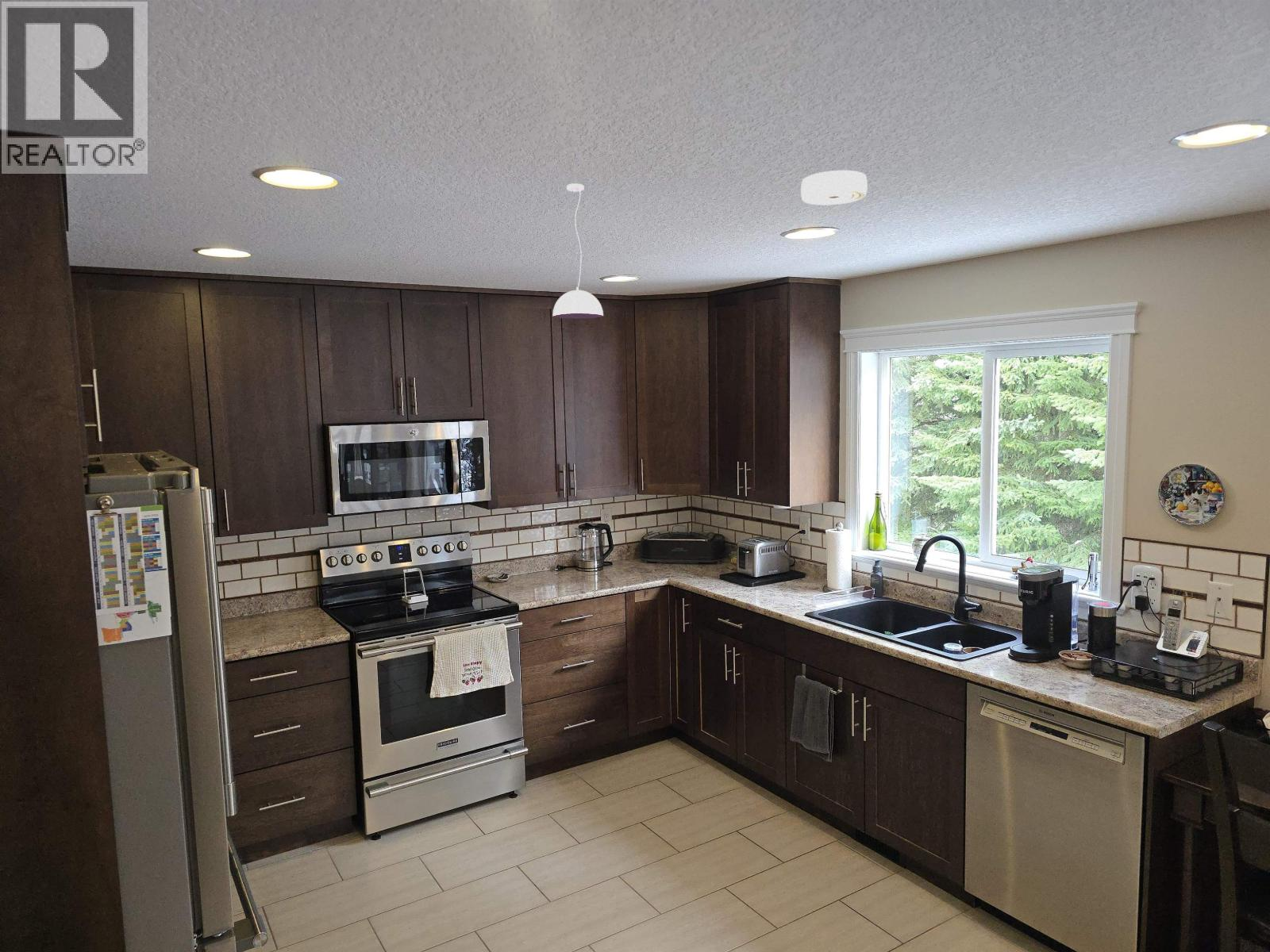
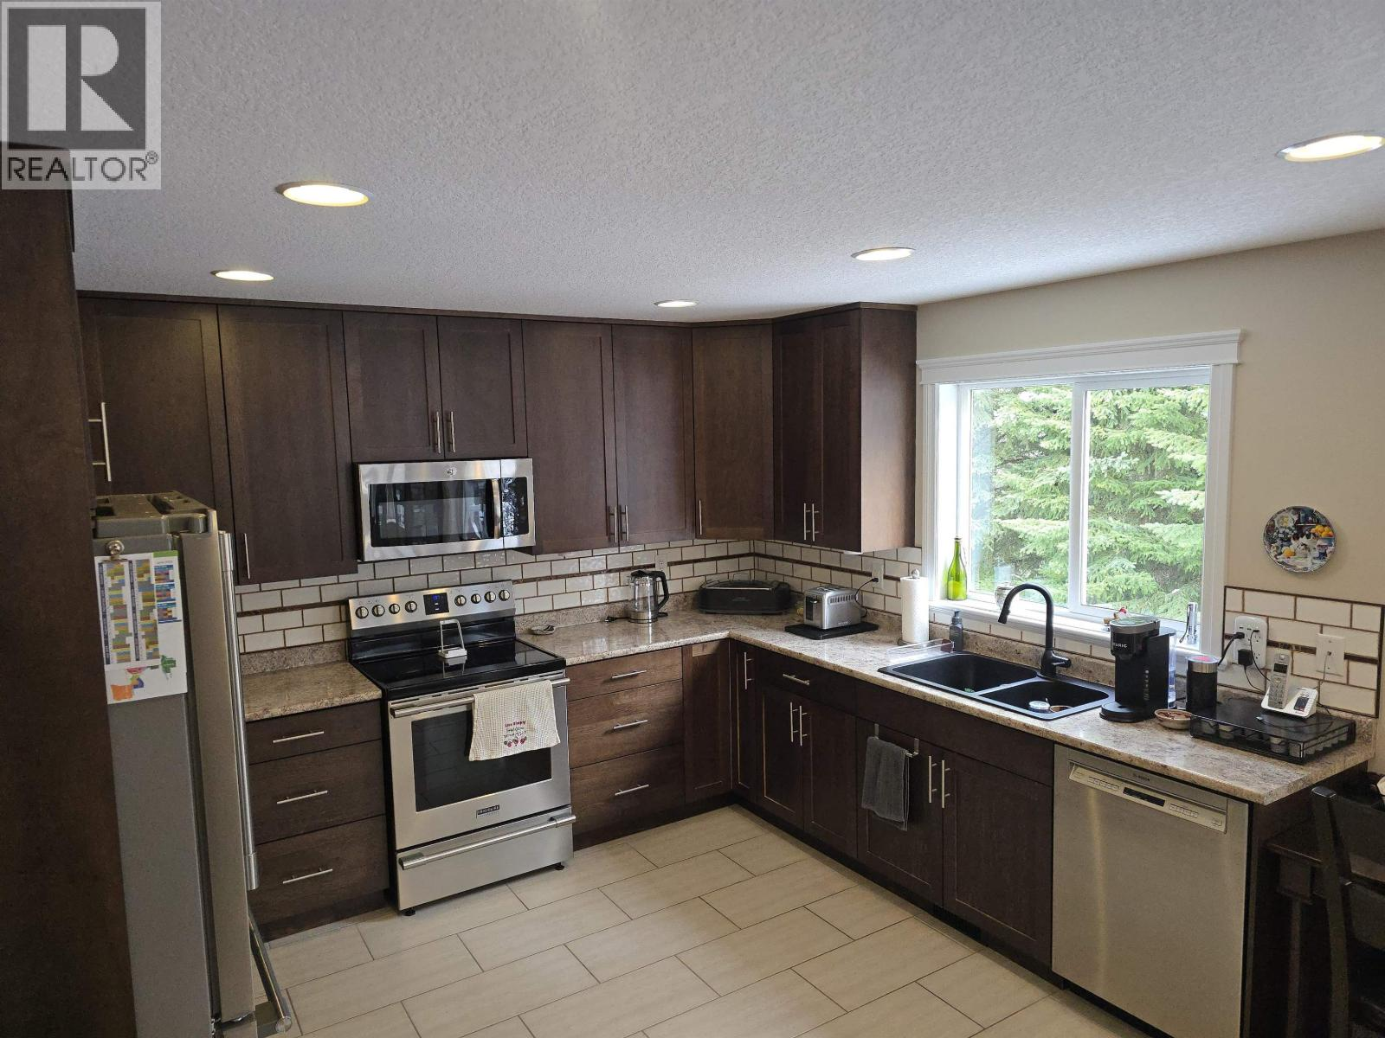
- pendant light (576, 251)
- smoke detector (833, 188)
